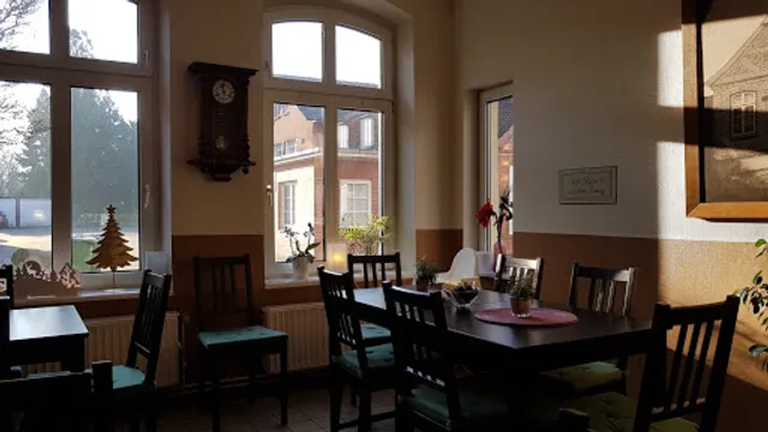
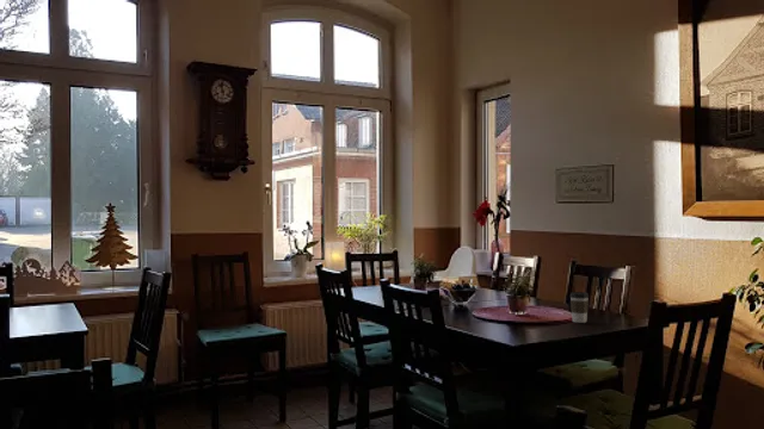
+ coffee cup (579, 306)
